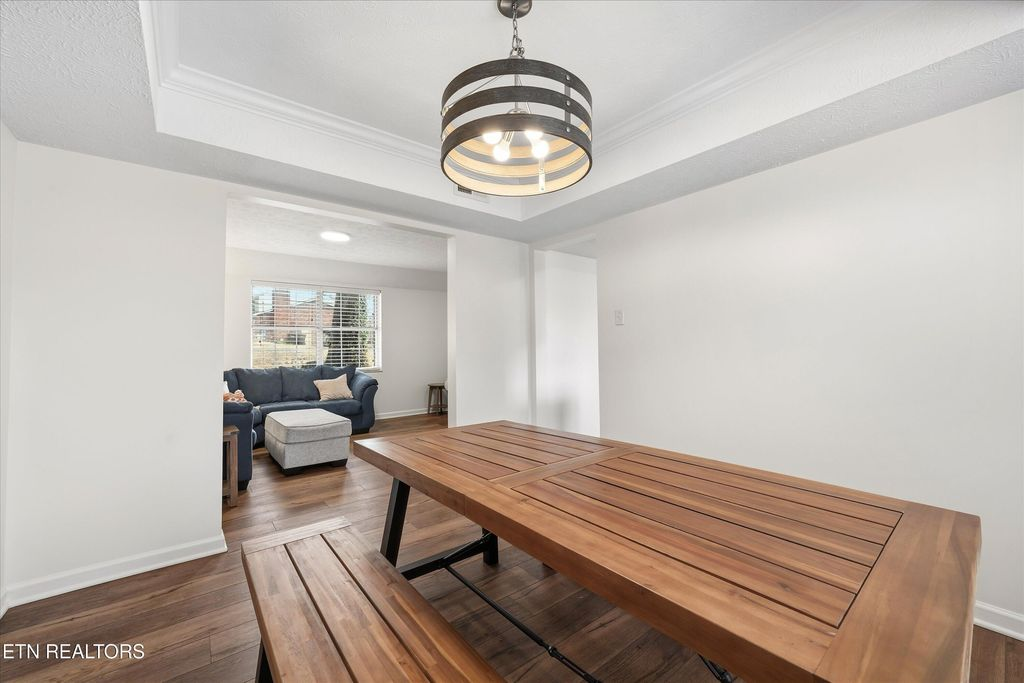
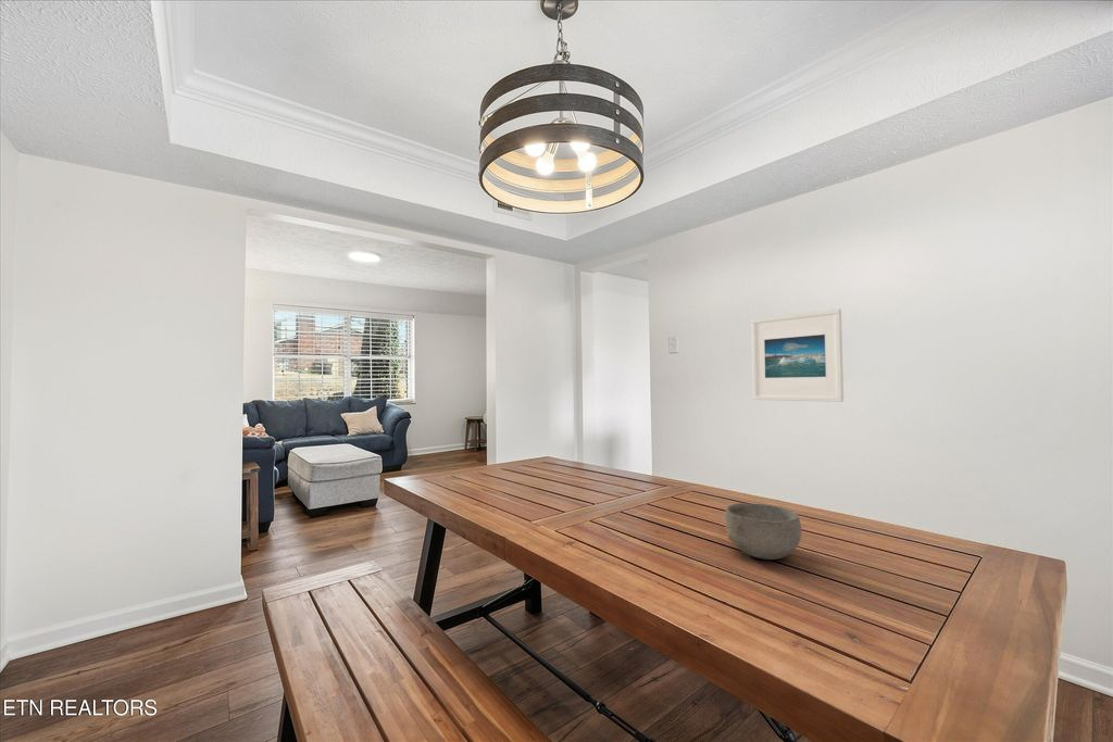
+ bowl (762, 531)
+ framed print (793, 357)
